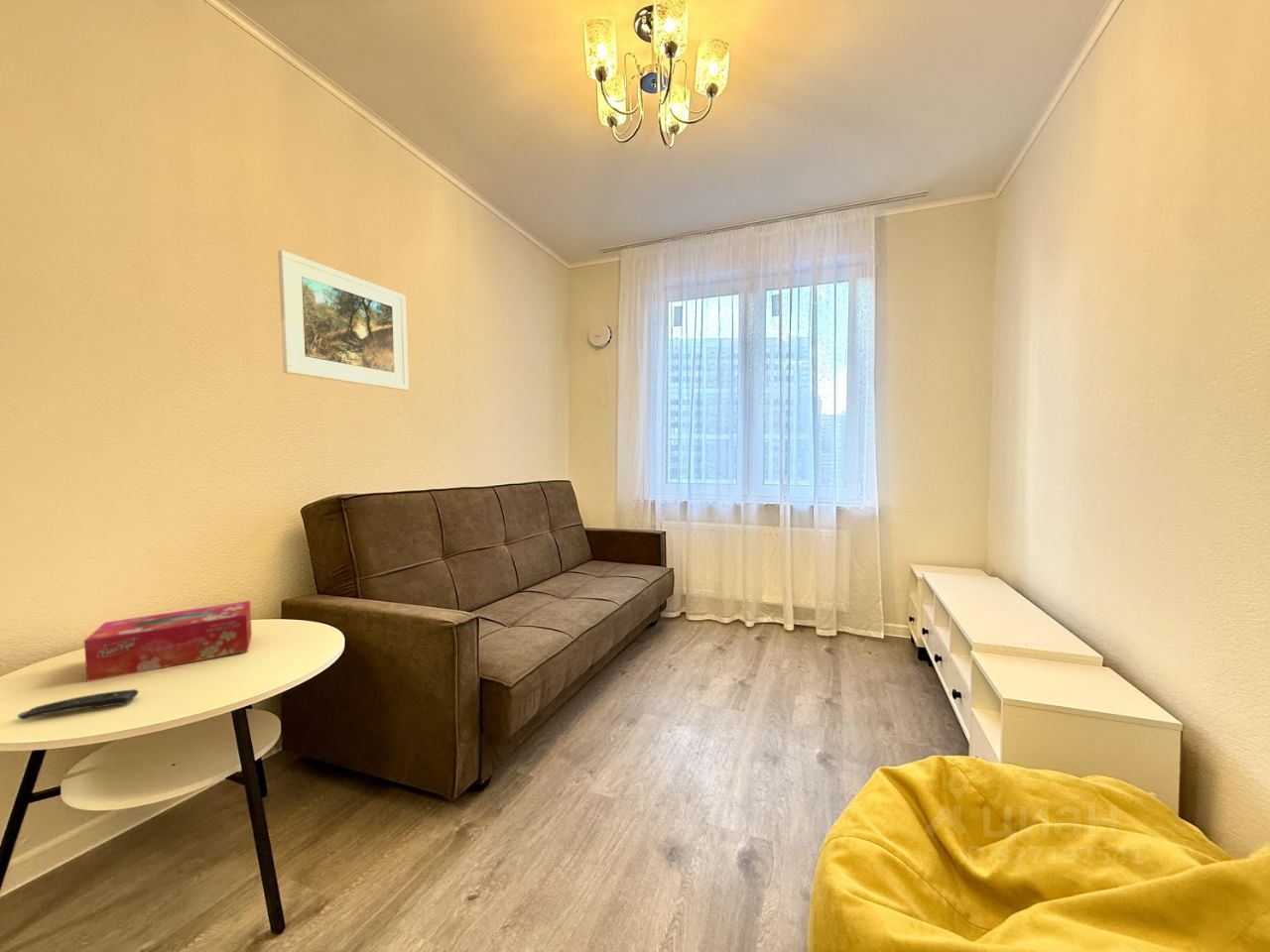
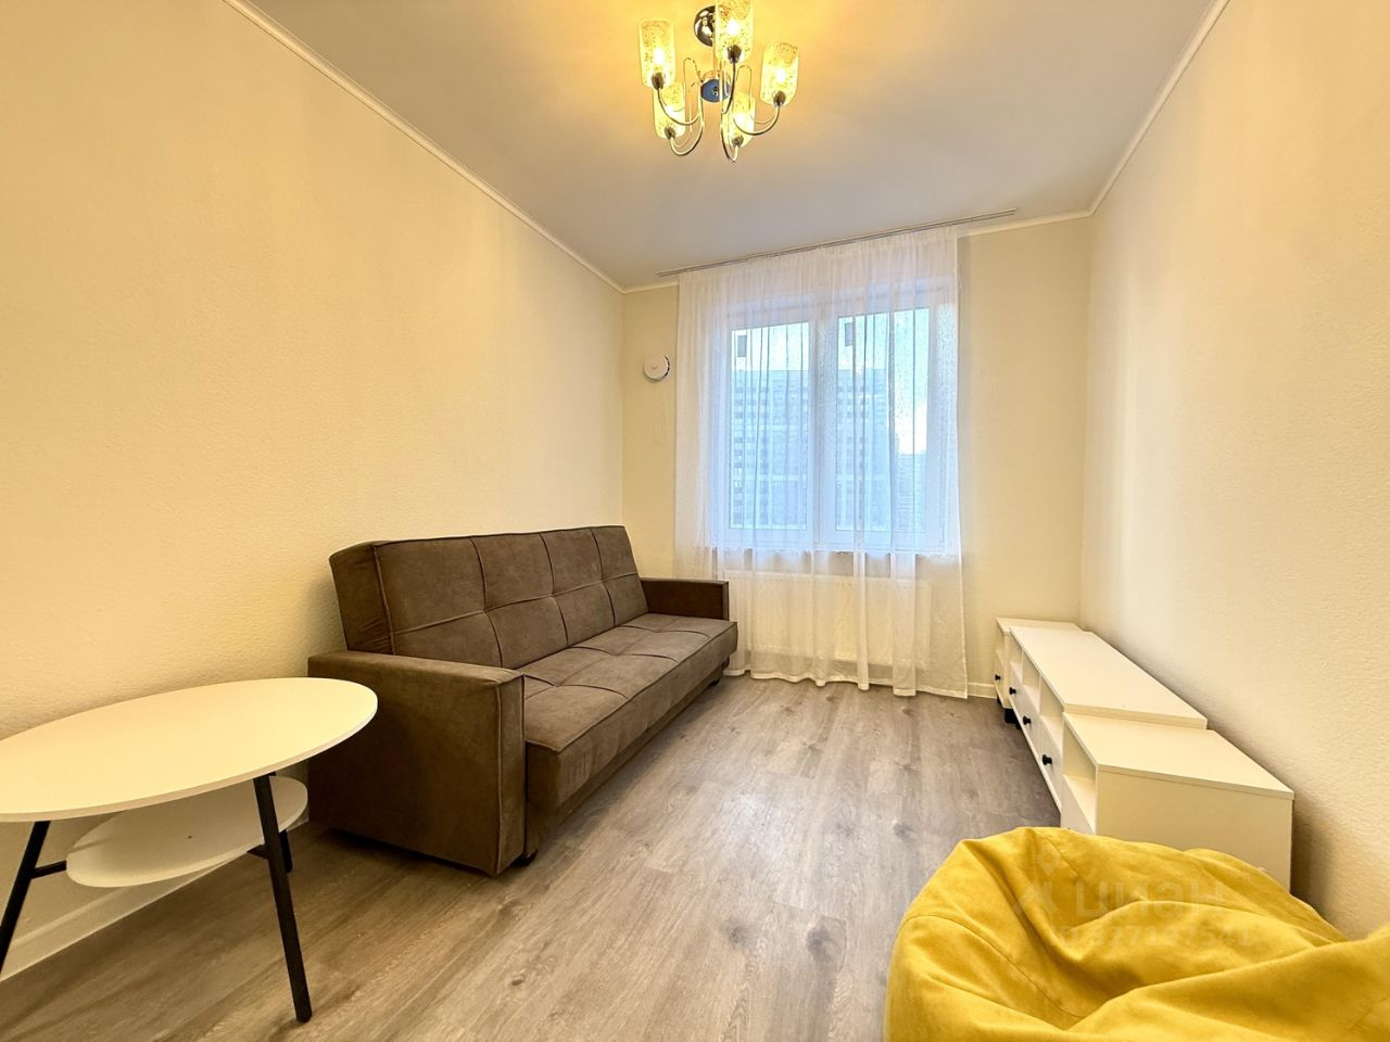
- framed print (351, 329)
- remote control (78, 704)
- tissue box (178, 637)
